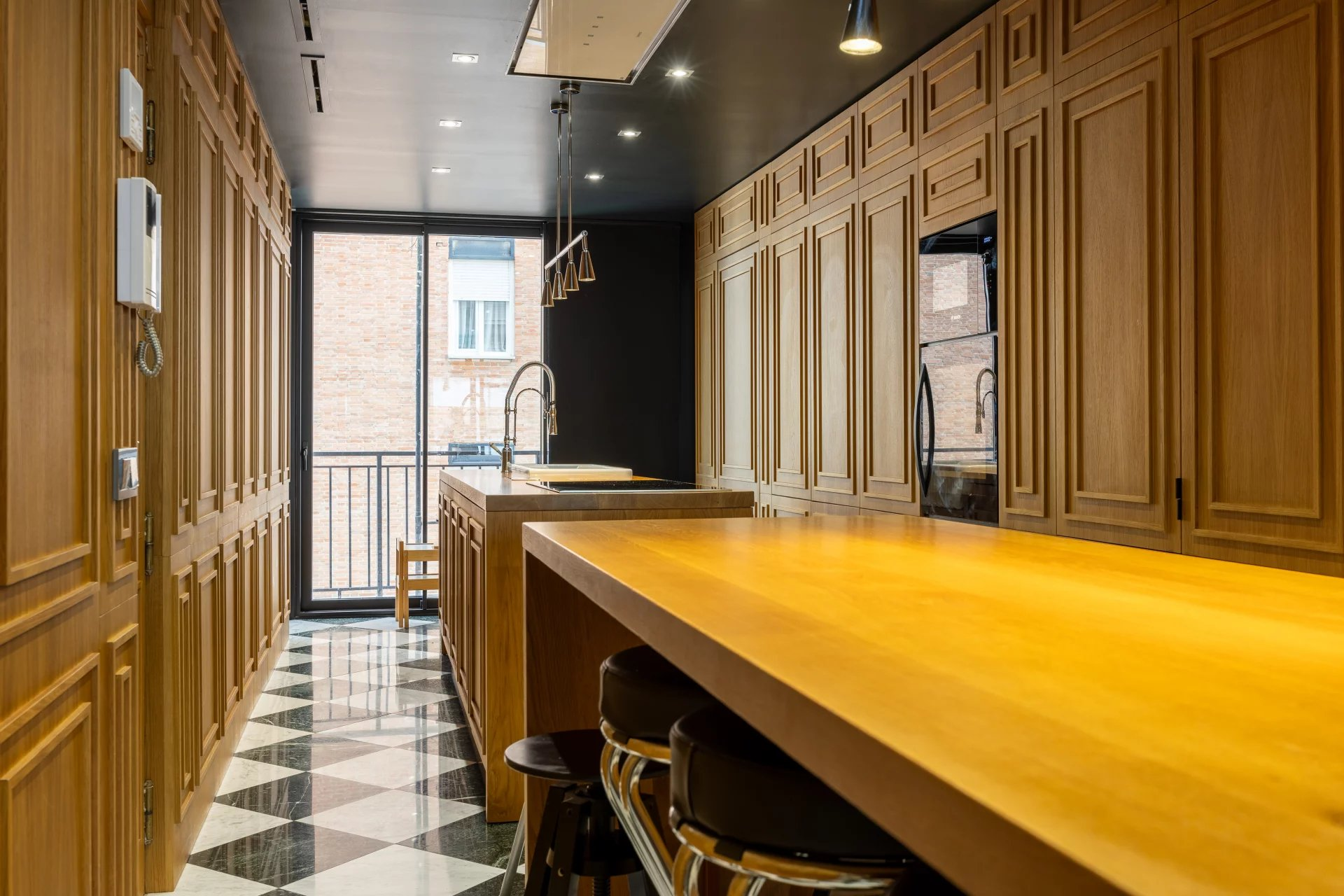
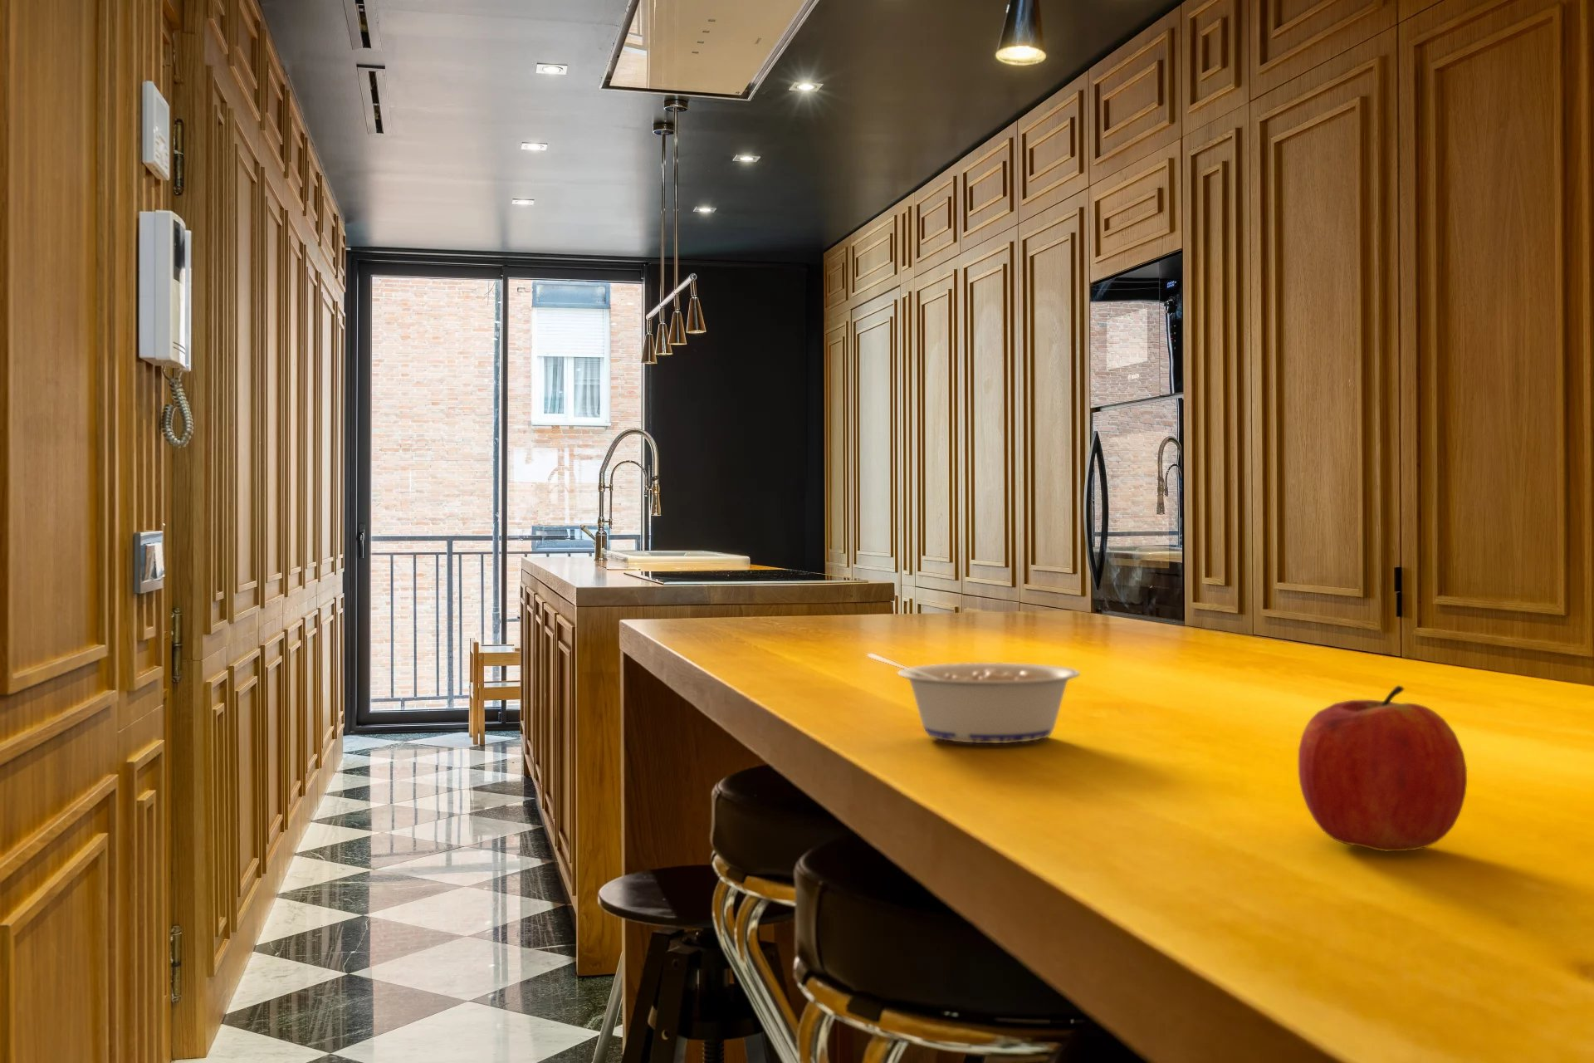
+ legume (981, 696)
+ fruit (1378, 763)
